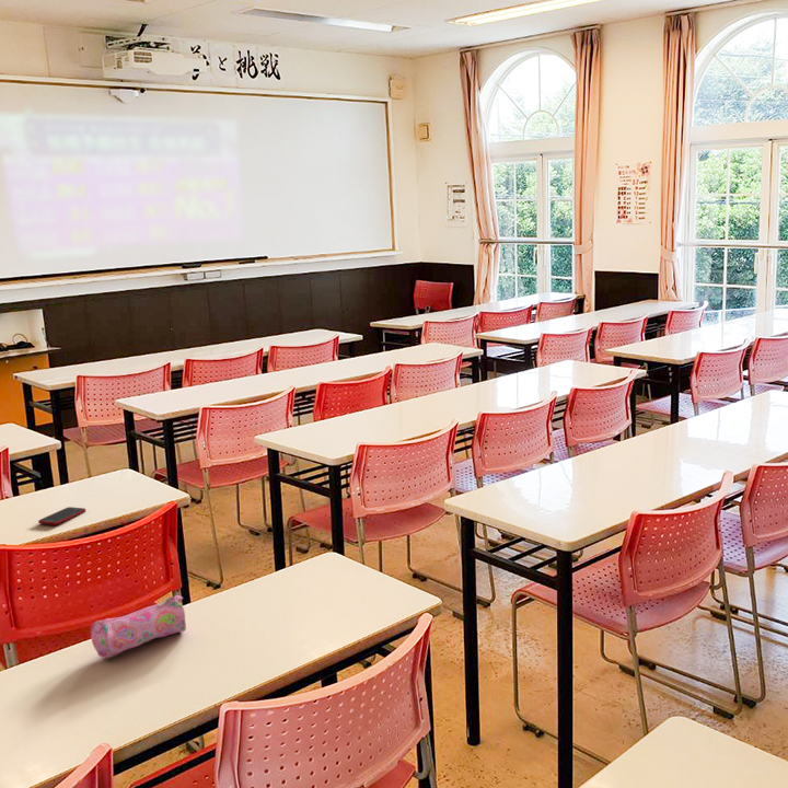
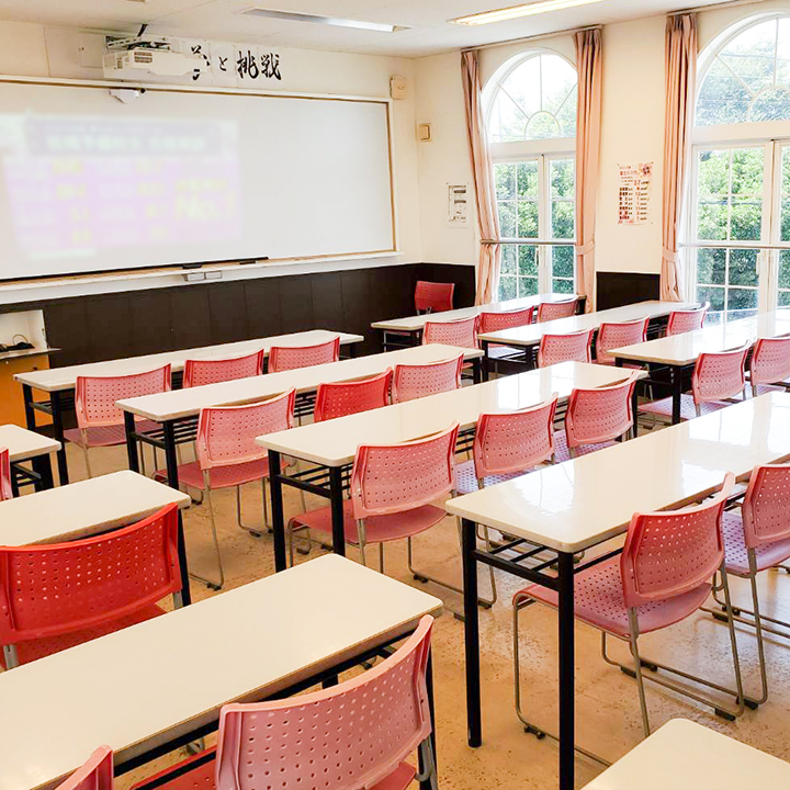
- cell phone (62, 515)
- pencil case (140, 625)
